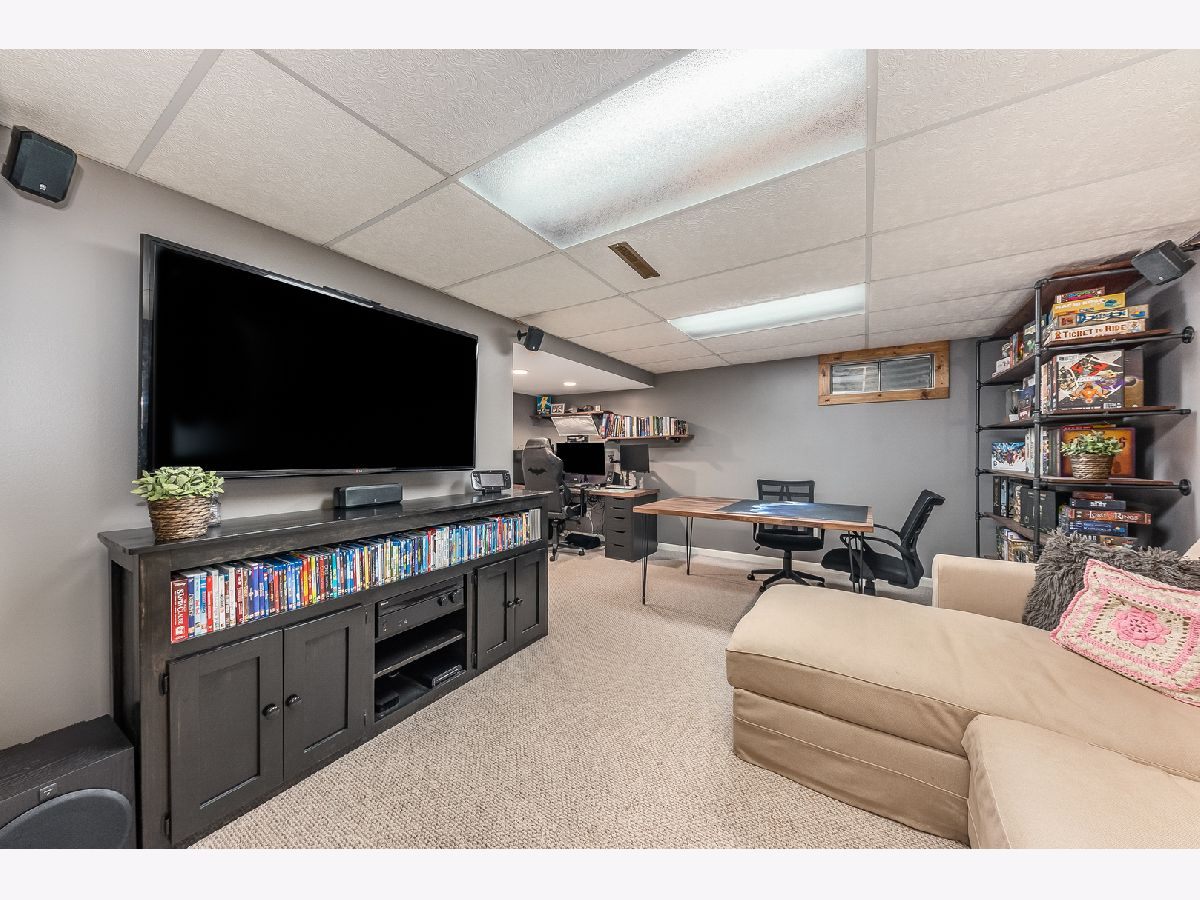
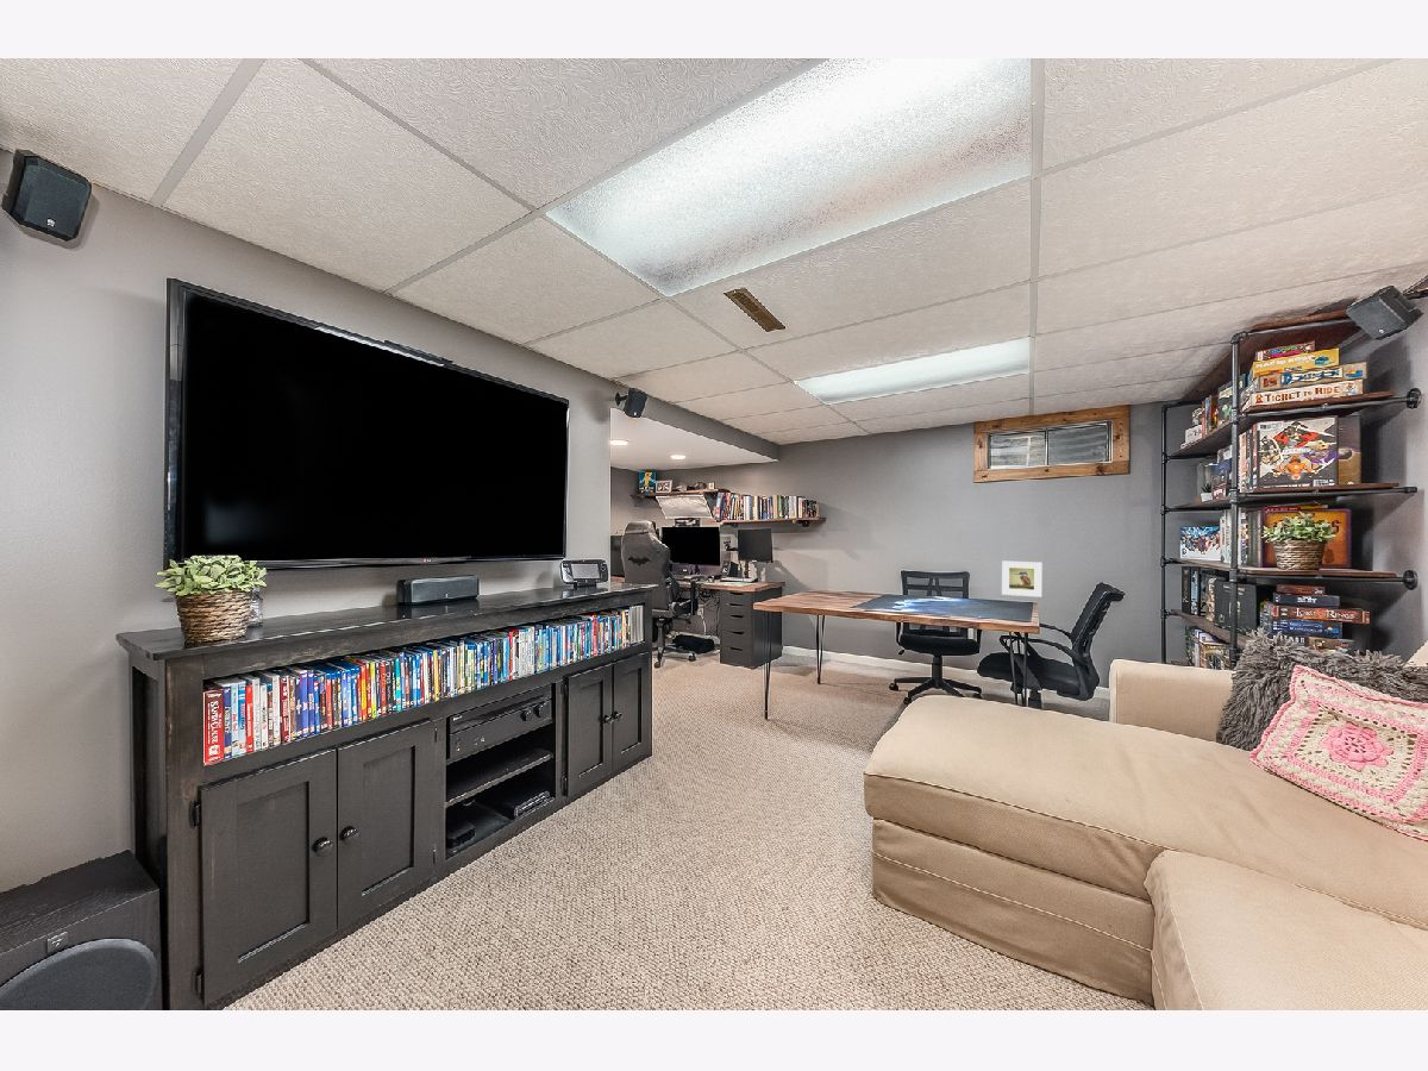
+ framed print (1021, 578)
